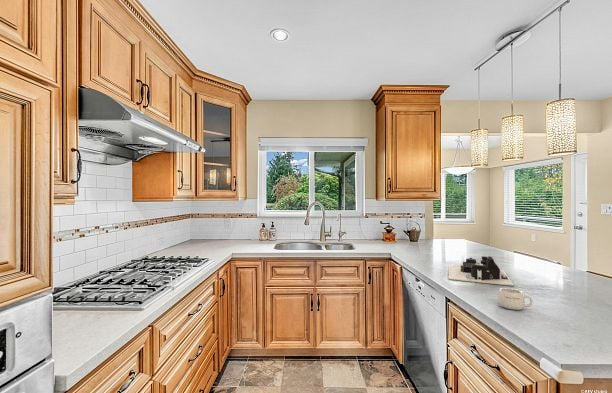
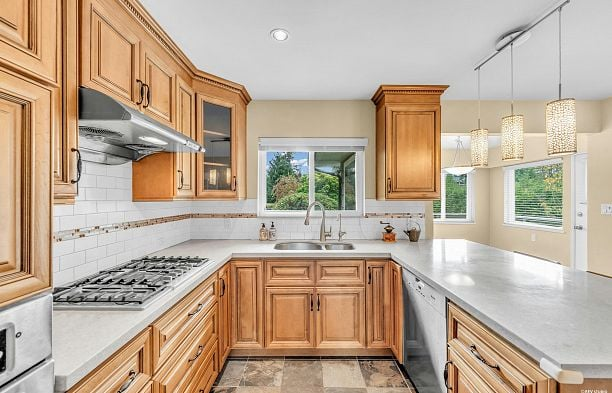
- mug (514, 299)
- architectural model (477, 264)
